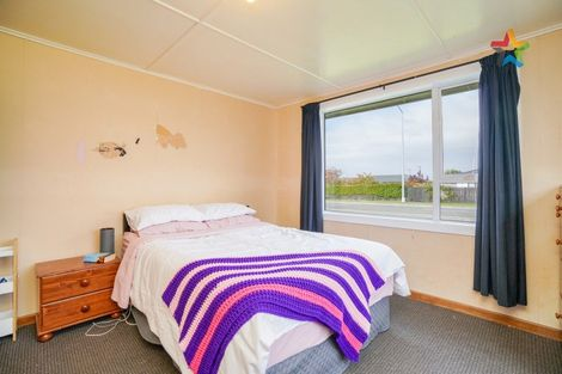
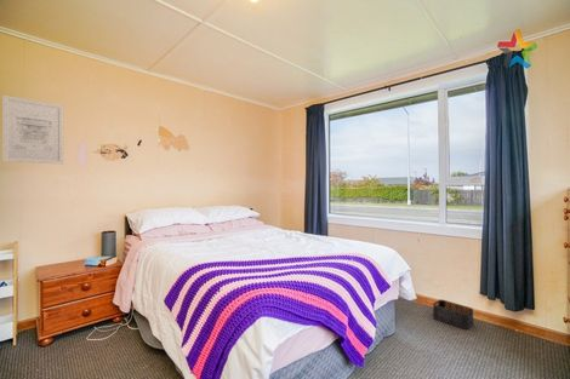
+ wall art (34, 131)
+ storage bin (452, 312)
